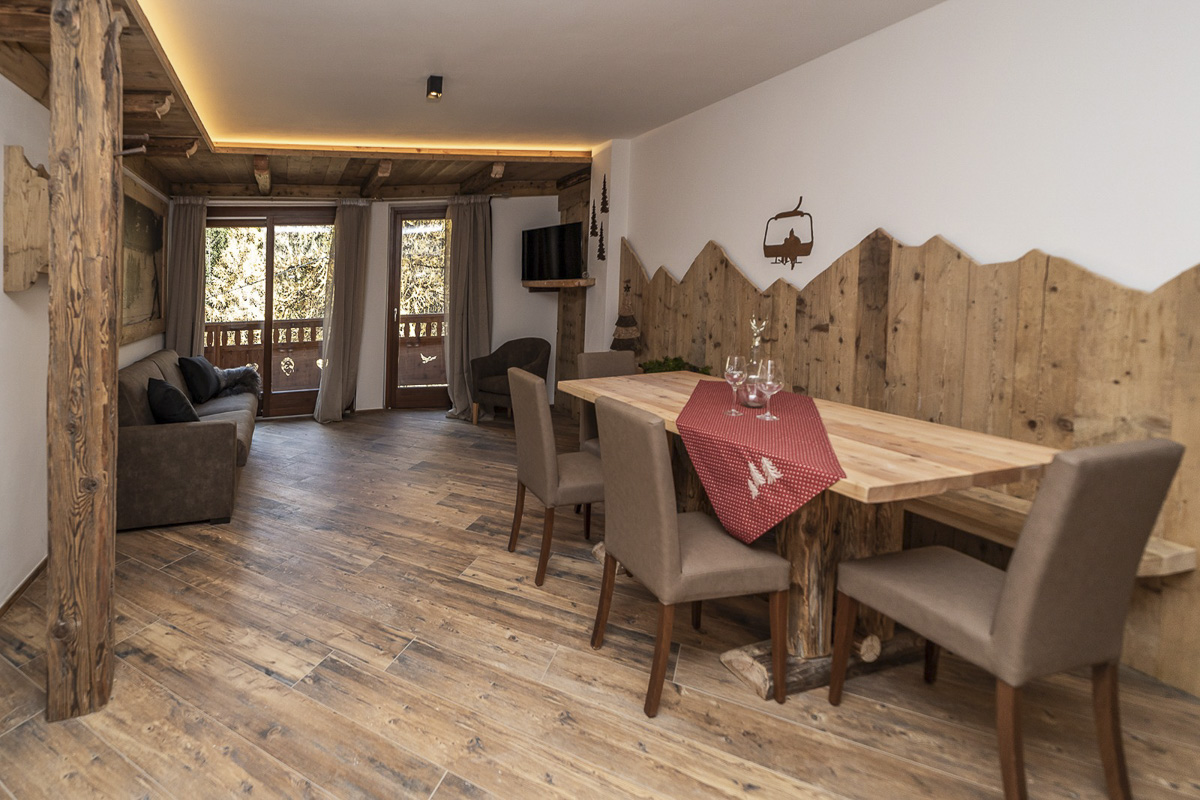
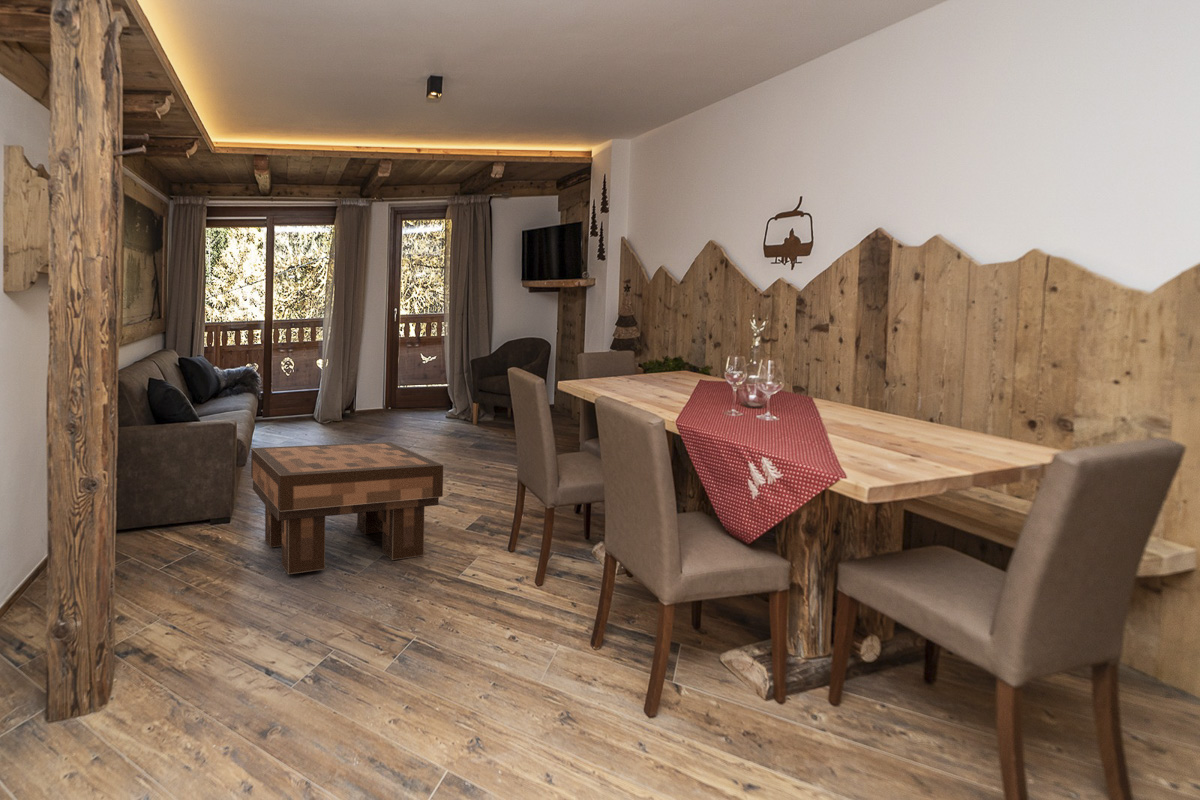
+ coffee table (343, 502)
